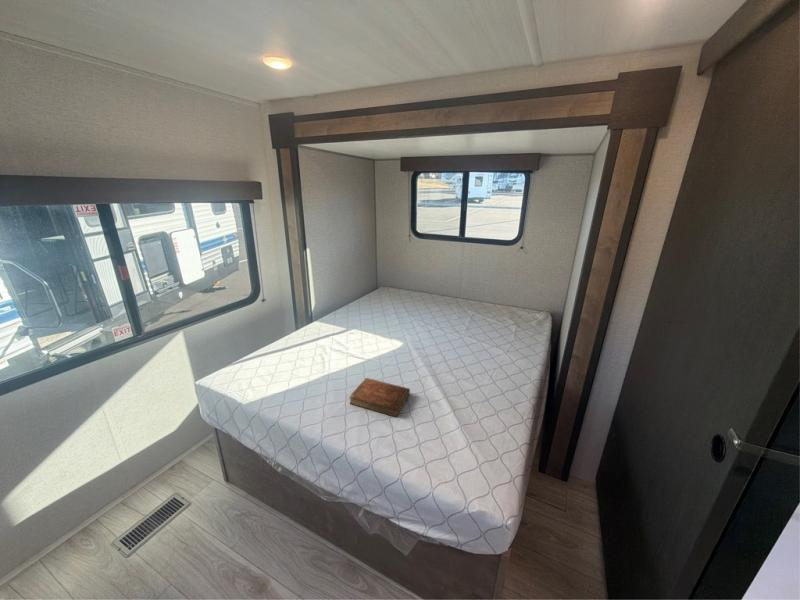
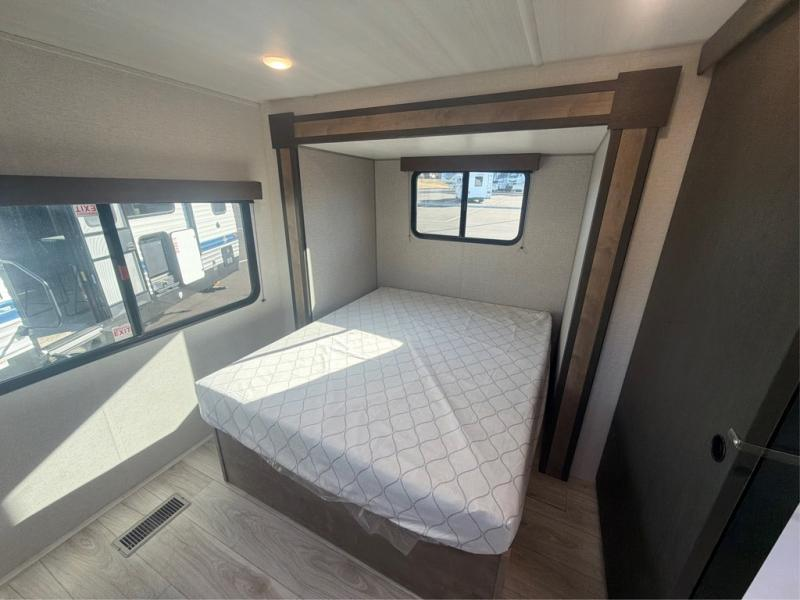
- bible (380, 395)
